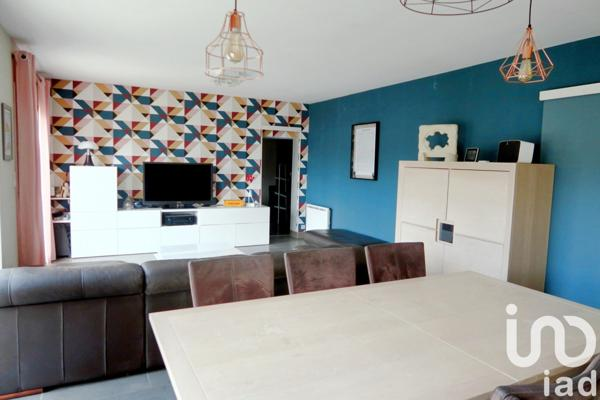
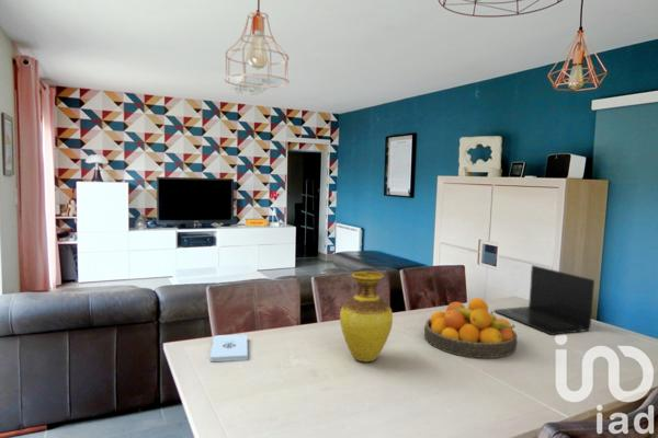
+ laptop (541, 297)
+ vase (365, 316)
+ fruit bowl (469, 322)
+ notepad (229, 347)
